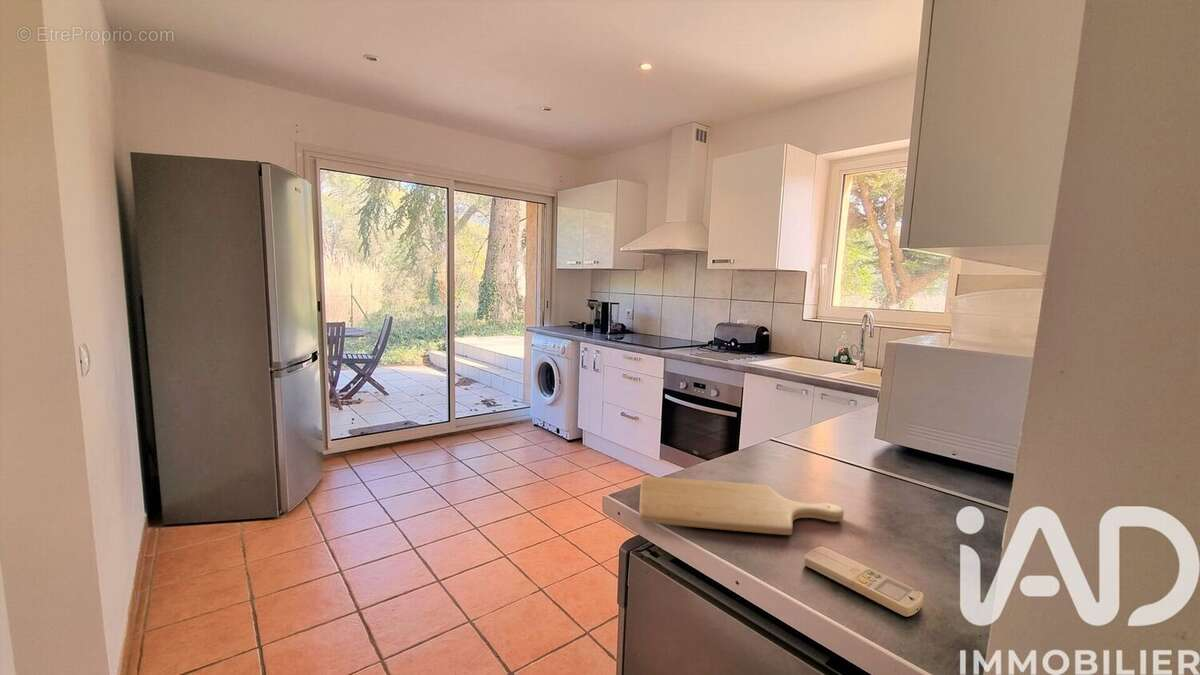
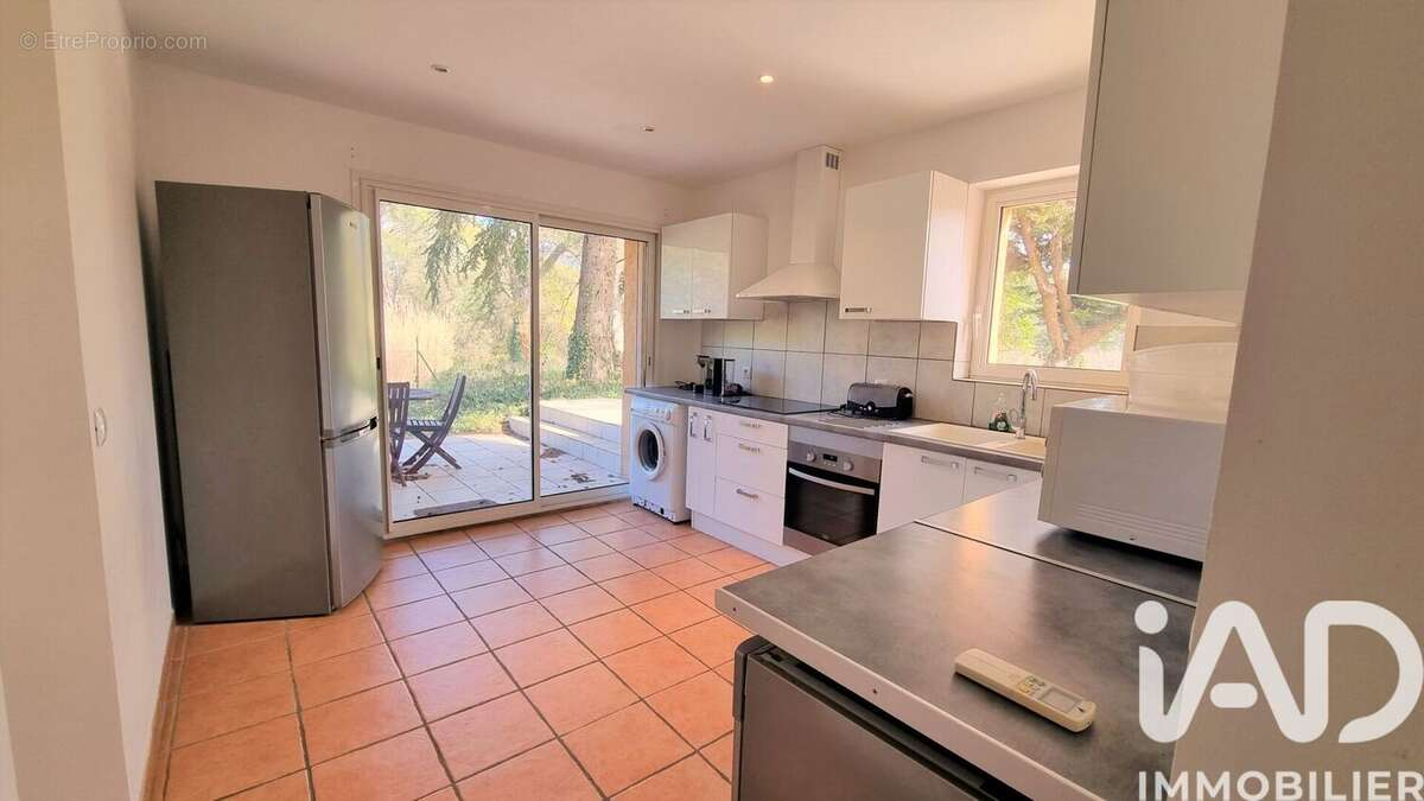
- chopping board (738, 504)
